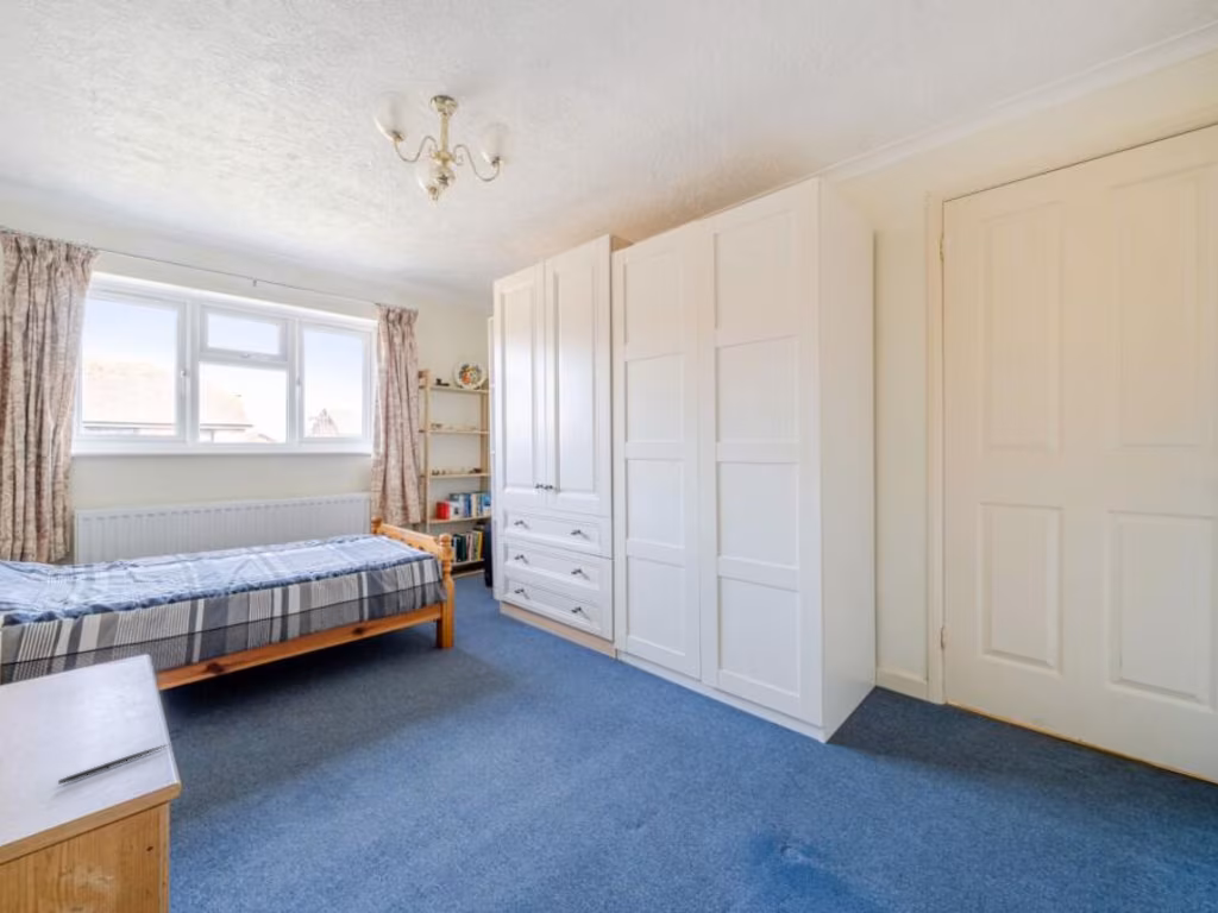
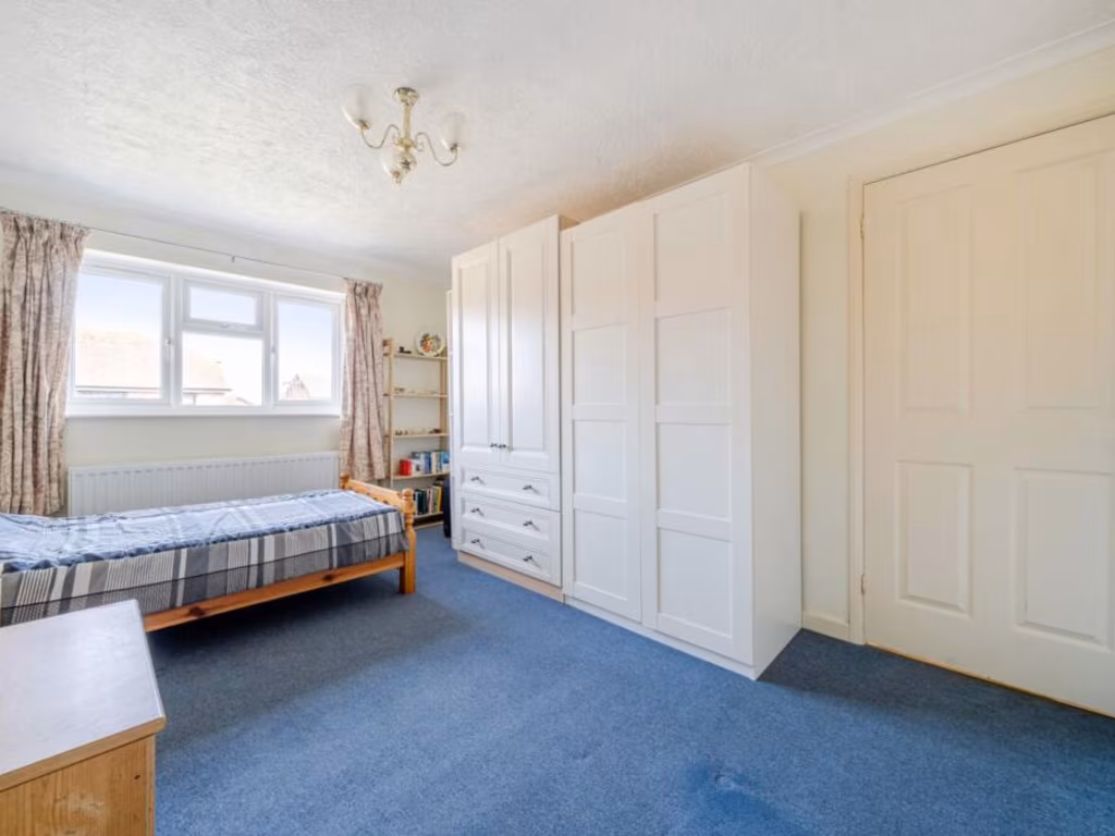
- pen (118, 761)
